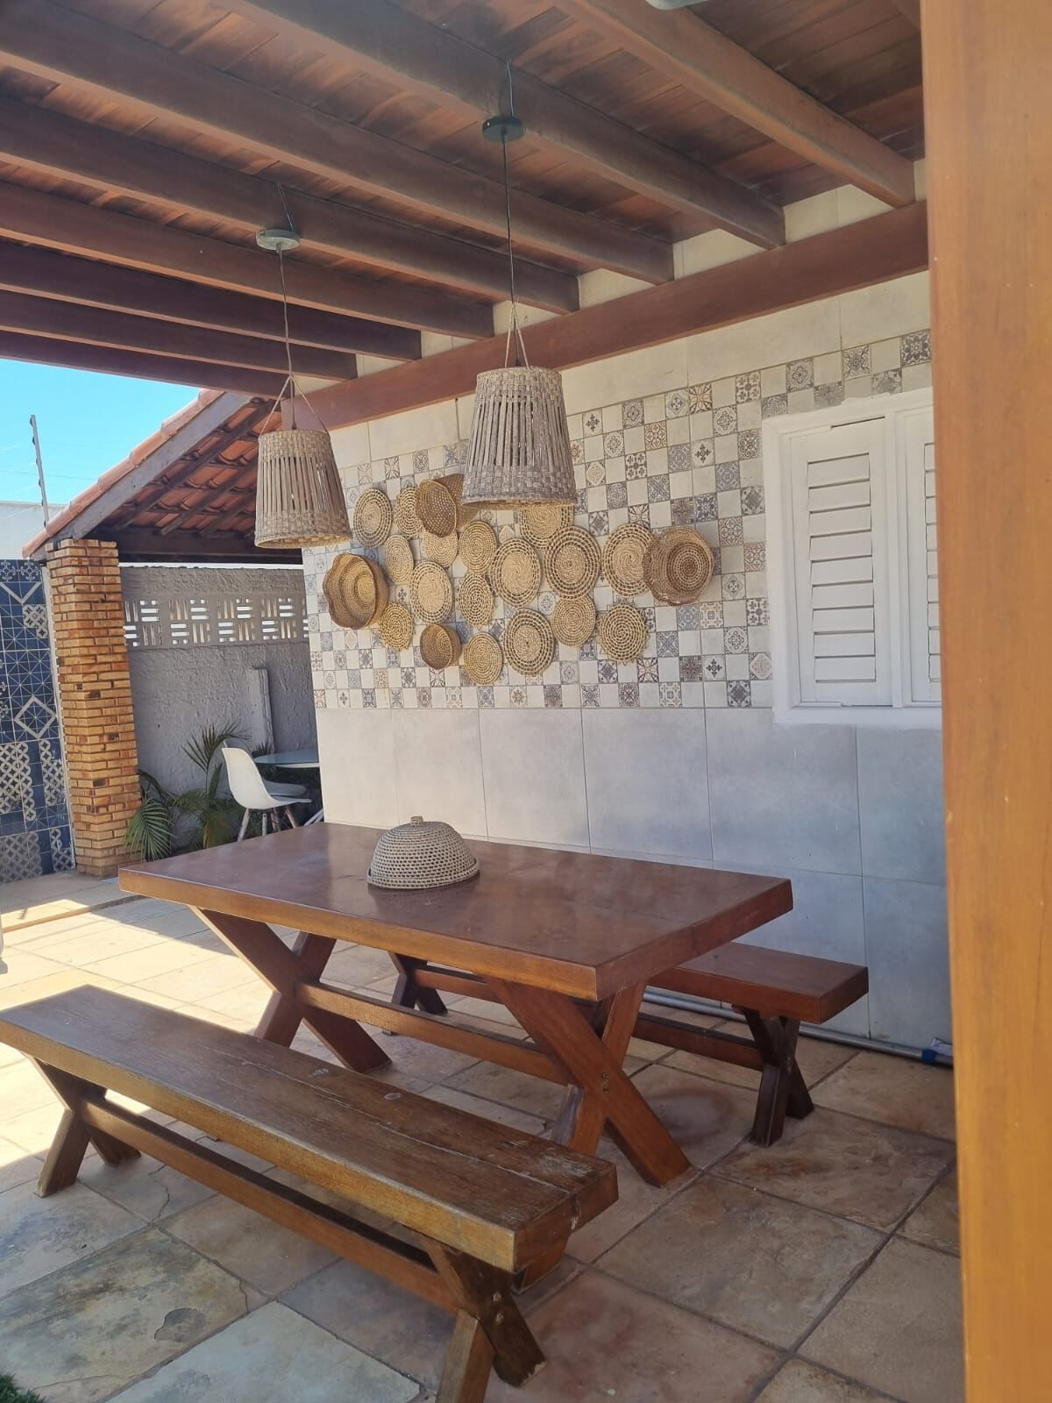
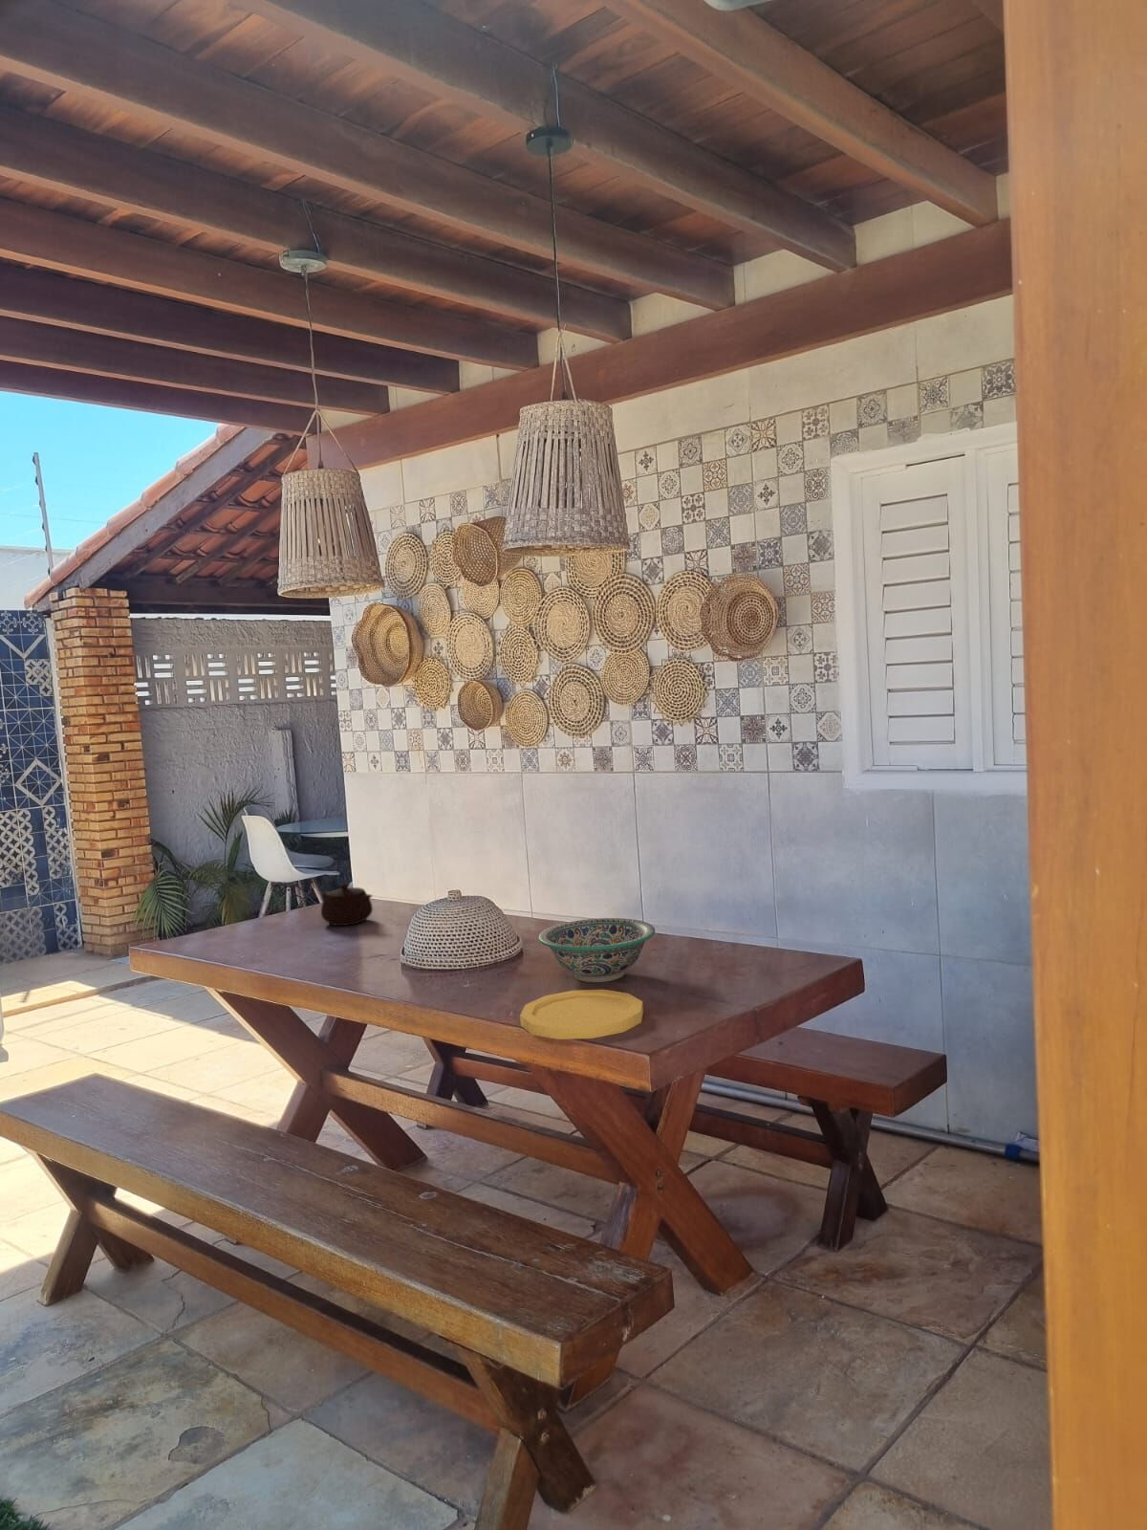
+ decorative bowl (598, 953)
+ plate (582, 1013)
+ teapot (347, 902)
